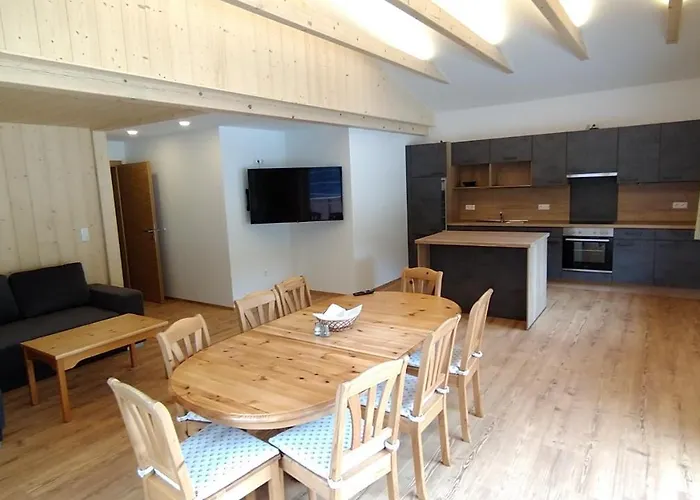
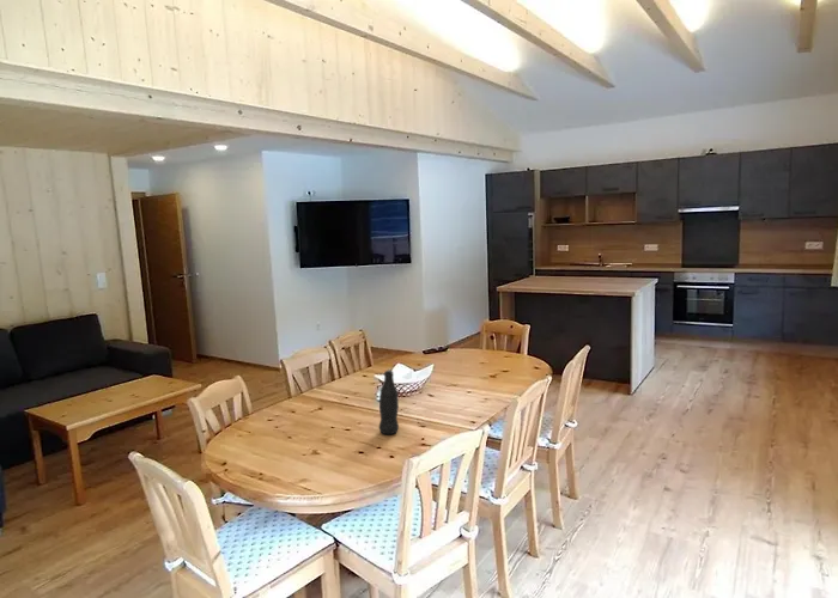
+ bottle (388, 401)
